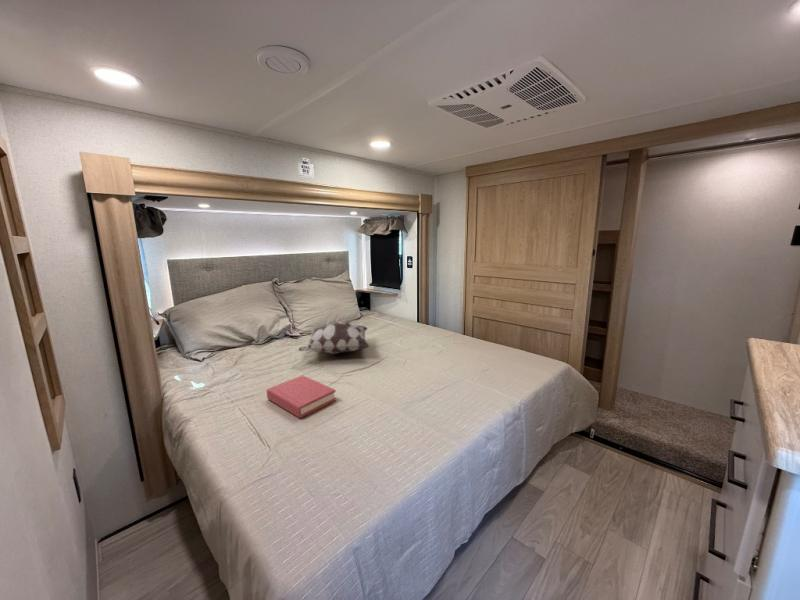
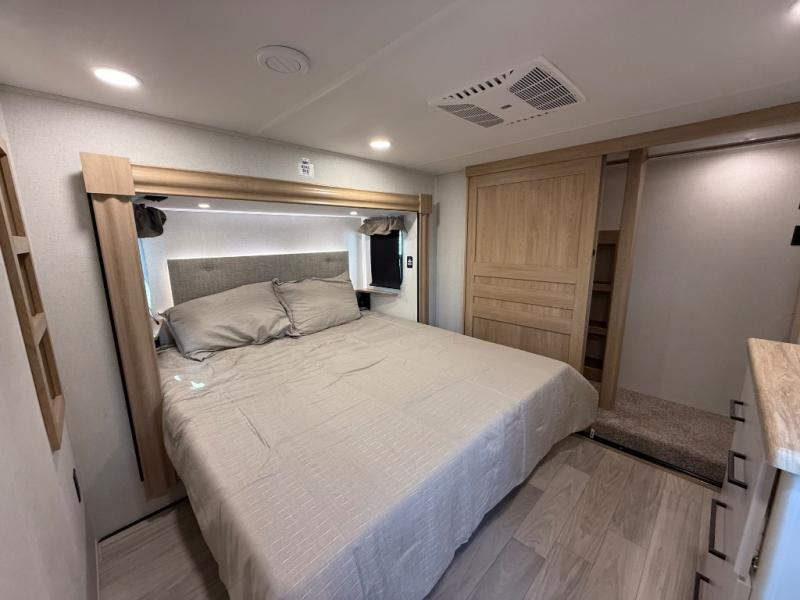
- hardback book (301, 394)
- decorative pillow (336, 338)
